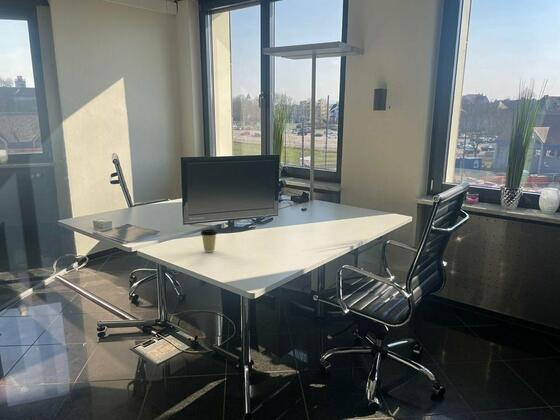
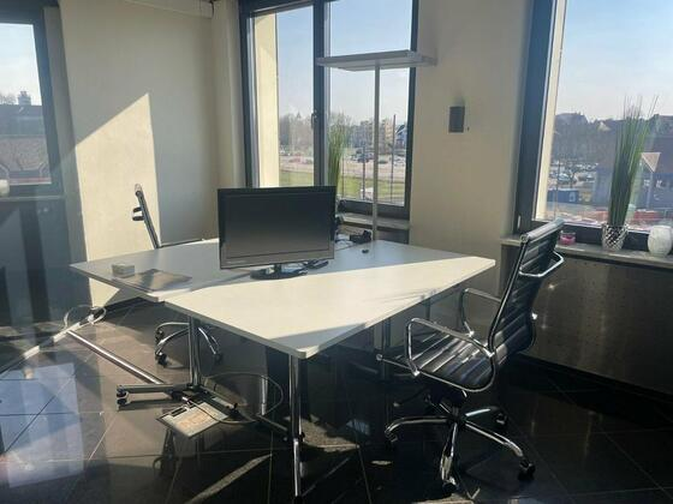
- coffee cup (209, 240)
